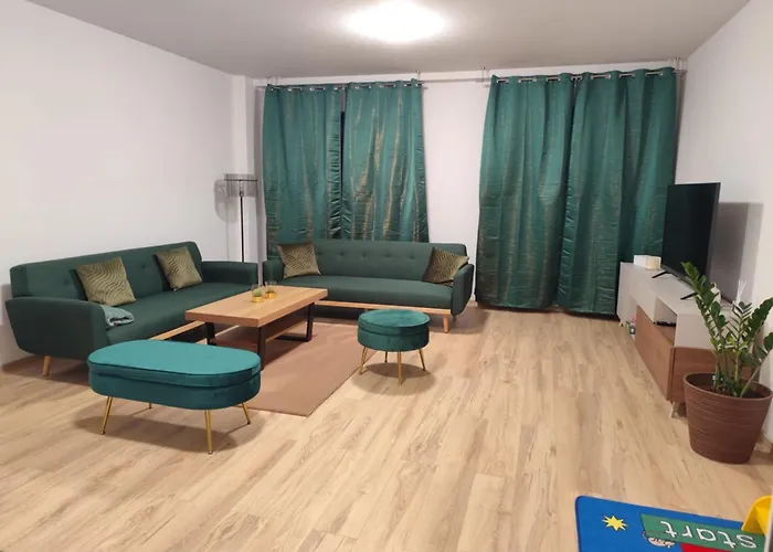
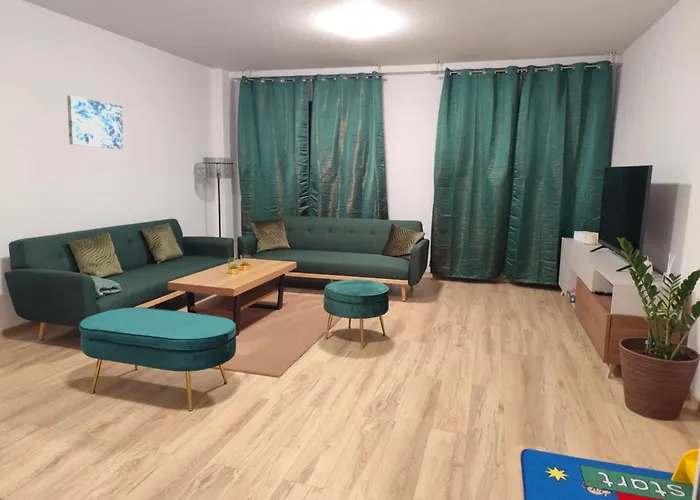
+ wall art (97, 124)
